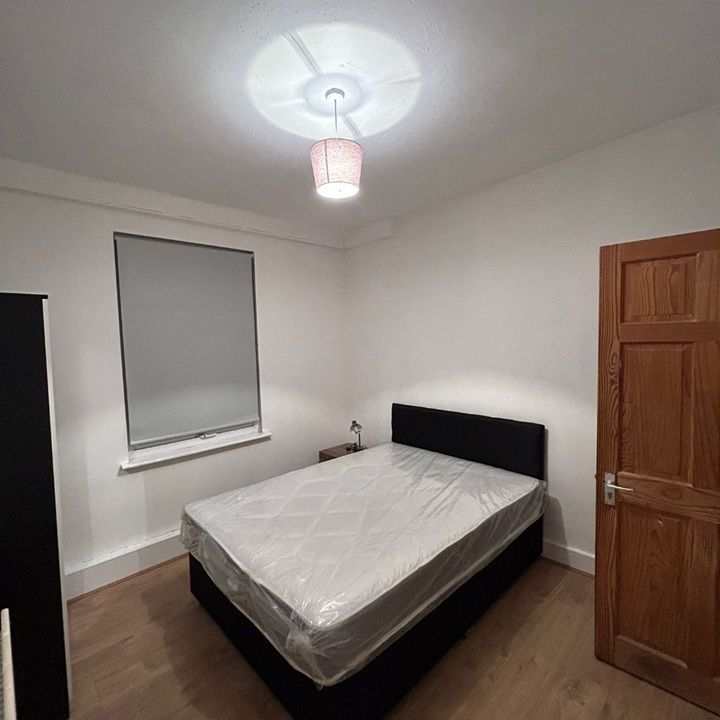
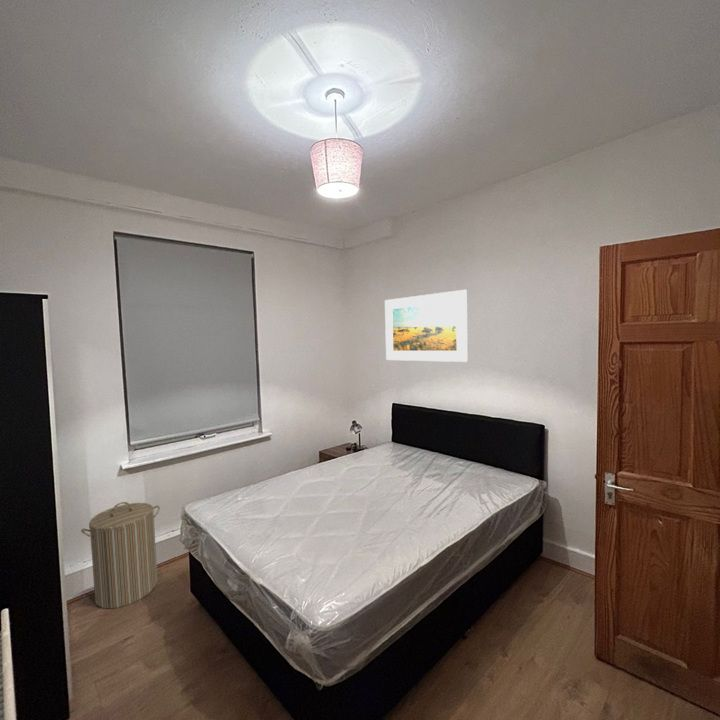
+ laundry hamper (124, 546)
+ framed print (422, 328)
